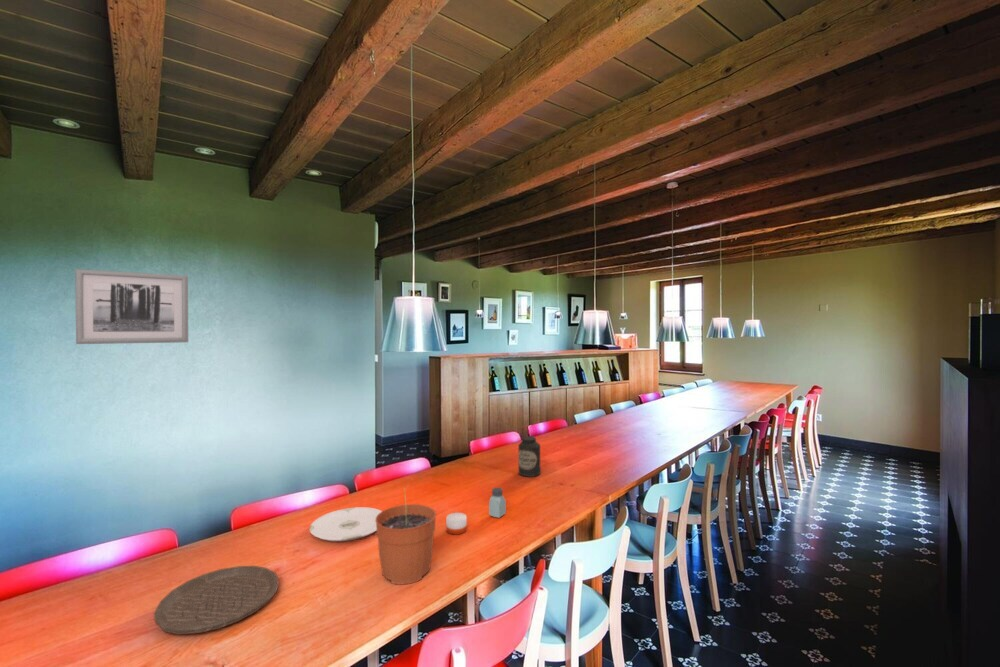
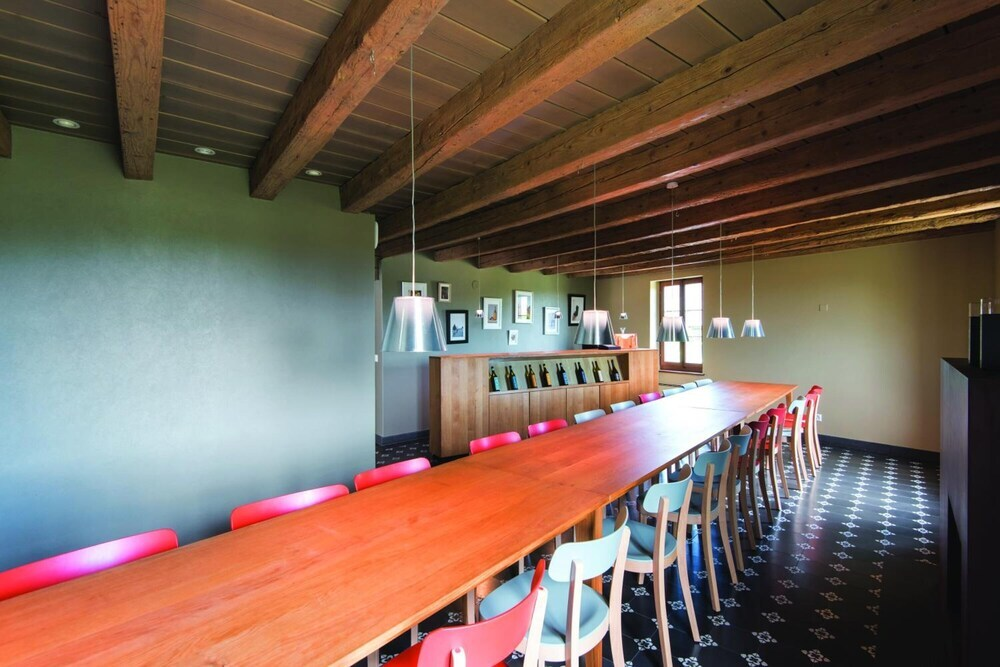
- wall art (135, 307)
- plate (349, 525)
- plant pot (406, 529)
- plate (220, 597)
- canister (529, 455)
- candle (456, 516)
- saltshaker (497, 502)
